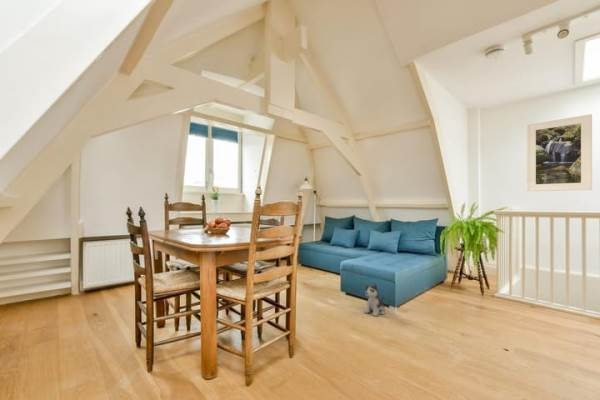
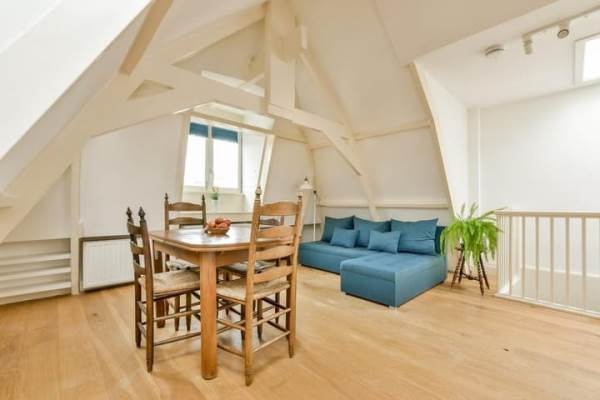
- plush toy (375, 296)
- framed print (557, 155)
